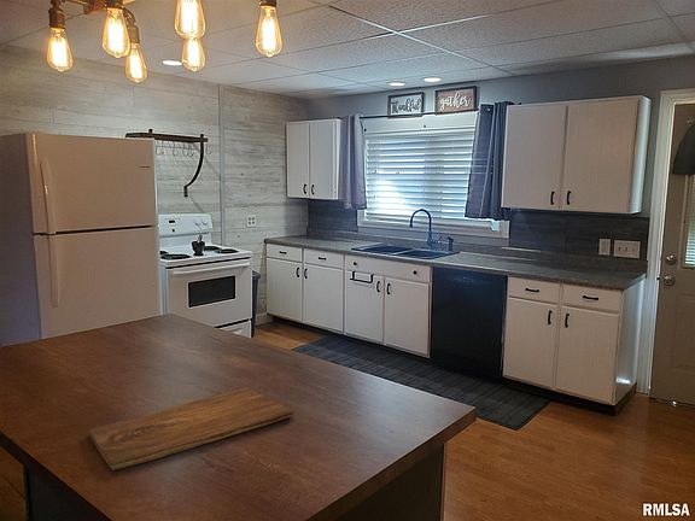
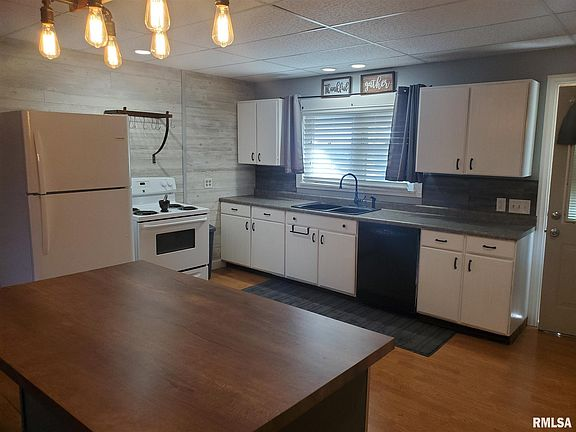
- cutting board (193, 422)
